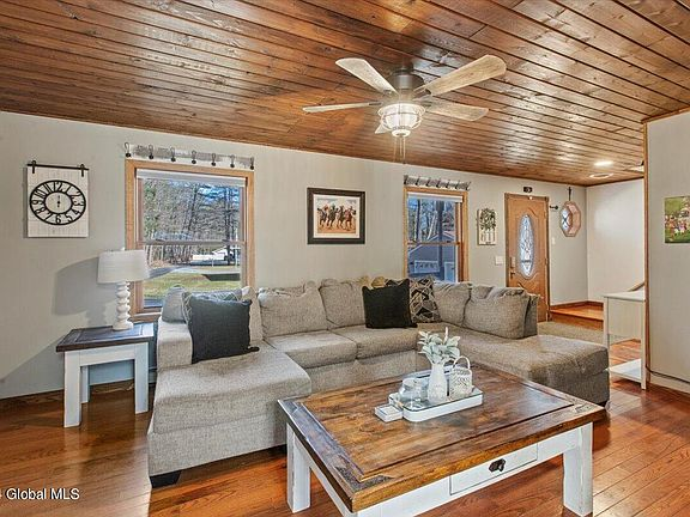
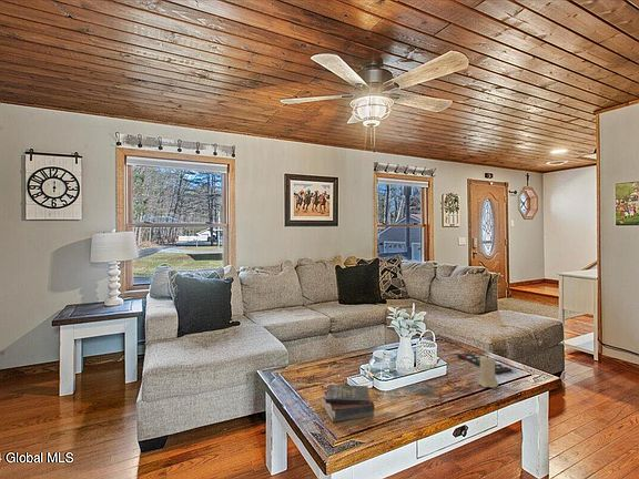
+ book (347, 401)
+ candle (487, 369)
+ remote control (479, 361)
